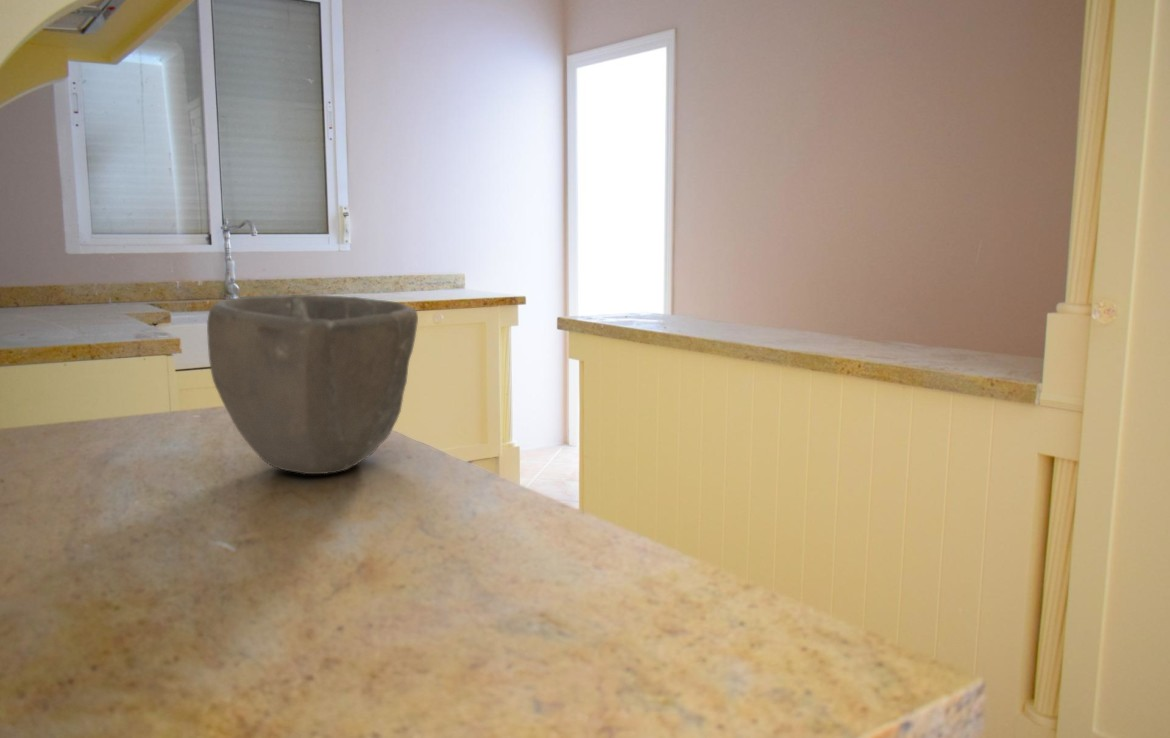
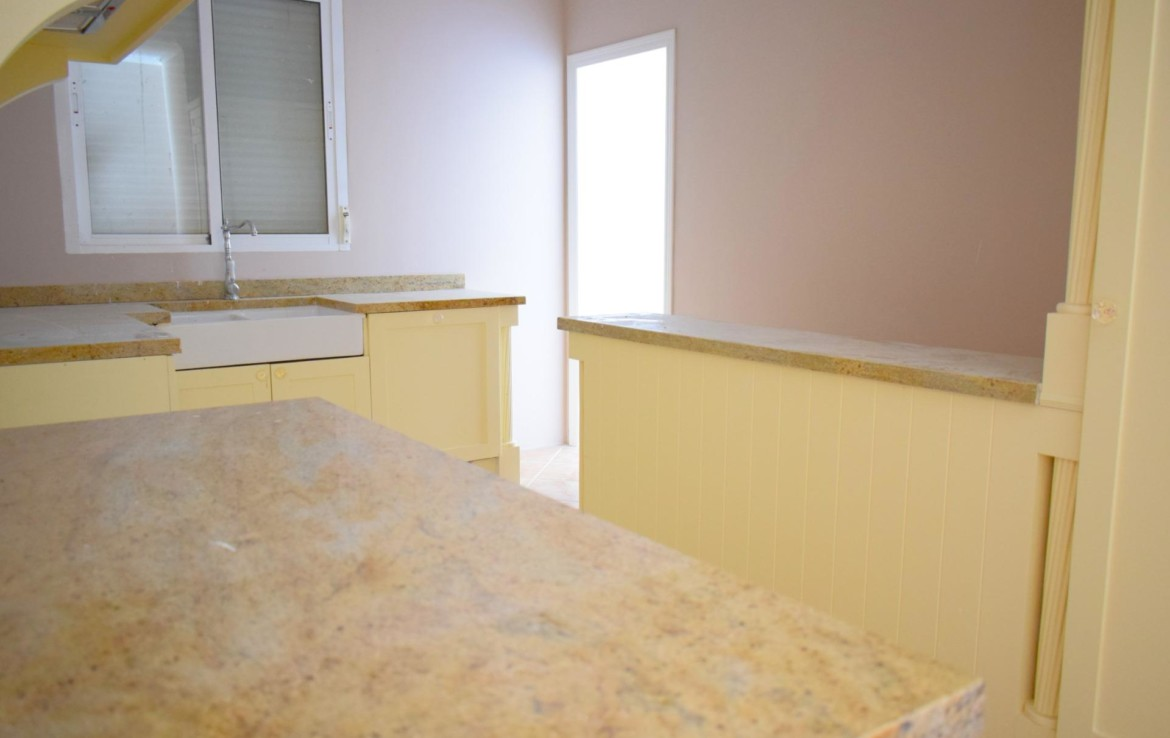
- bowl (317, 385)
